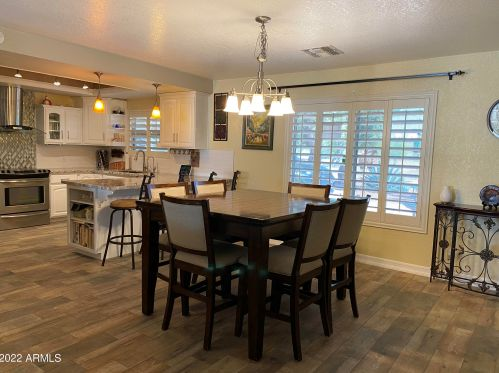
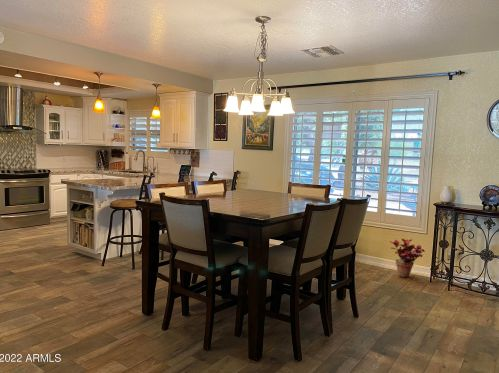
+ potted plant (407, 258)
